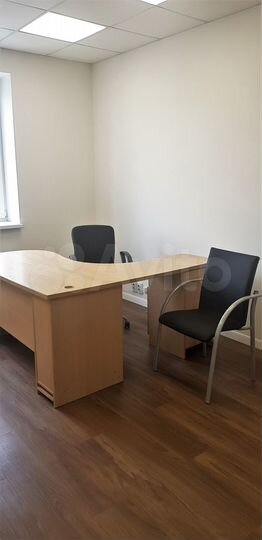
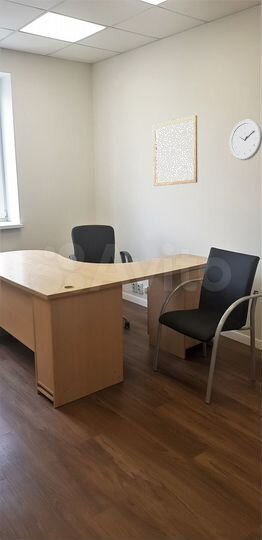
+ wall art (176, 152)
+ wall clock (244, 140)
